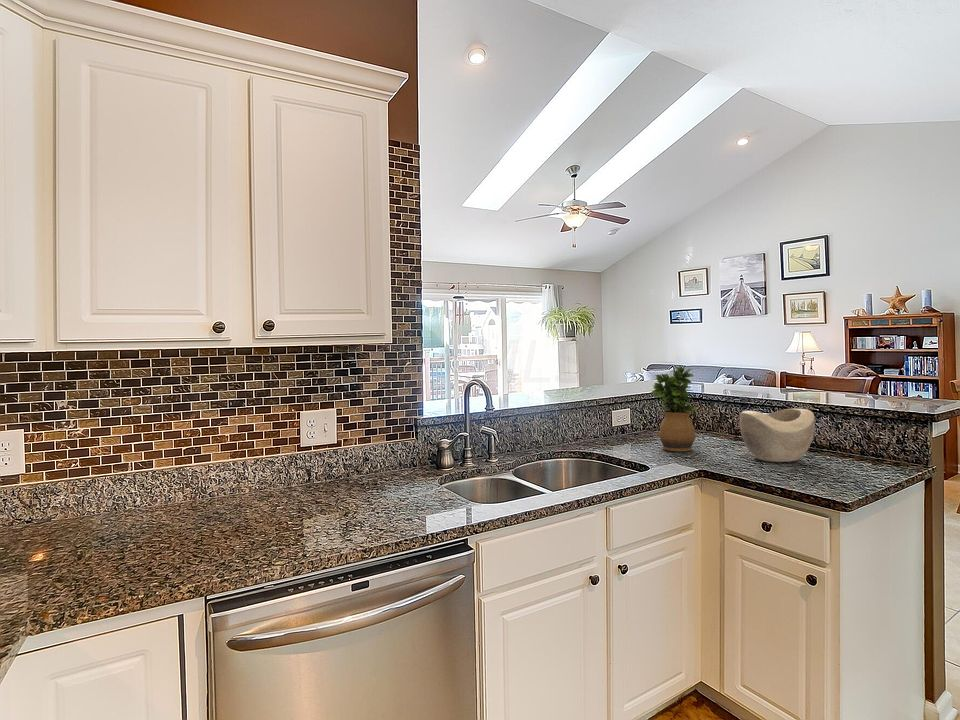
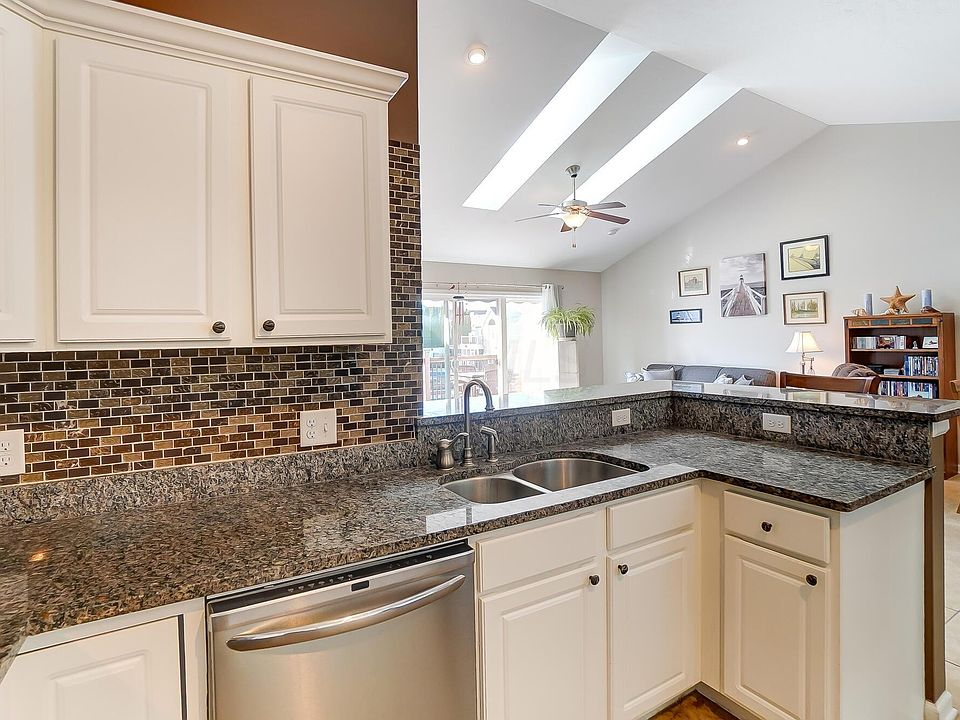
- decorative bowl (776, 434)
- potted plant (672, 406)
